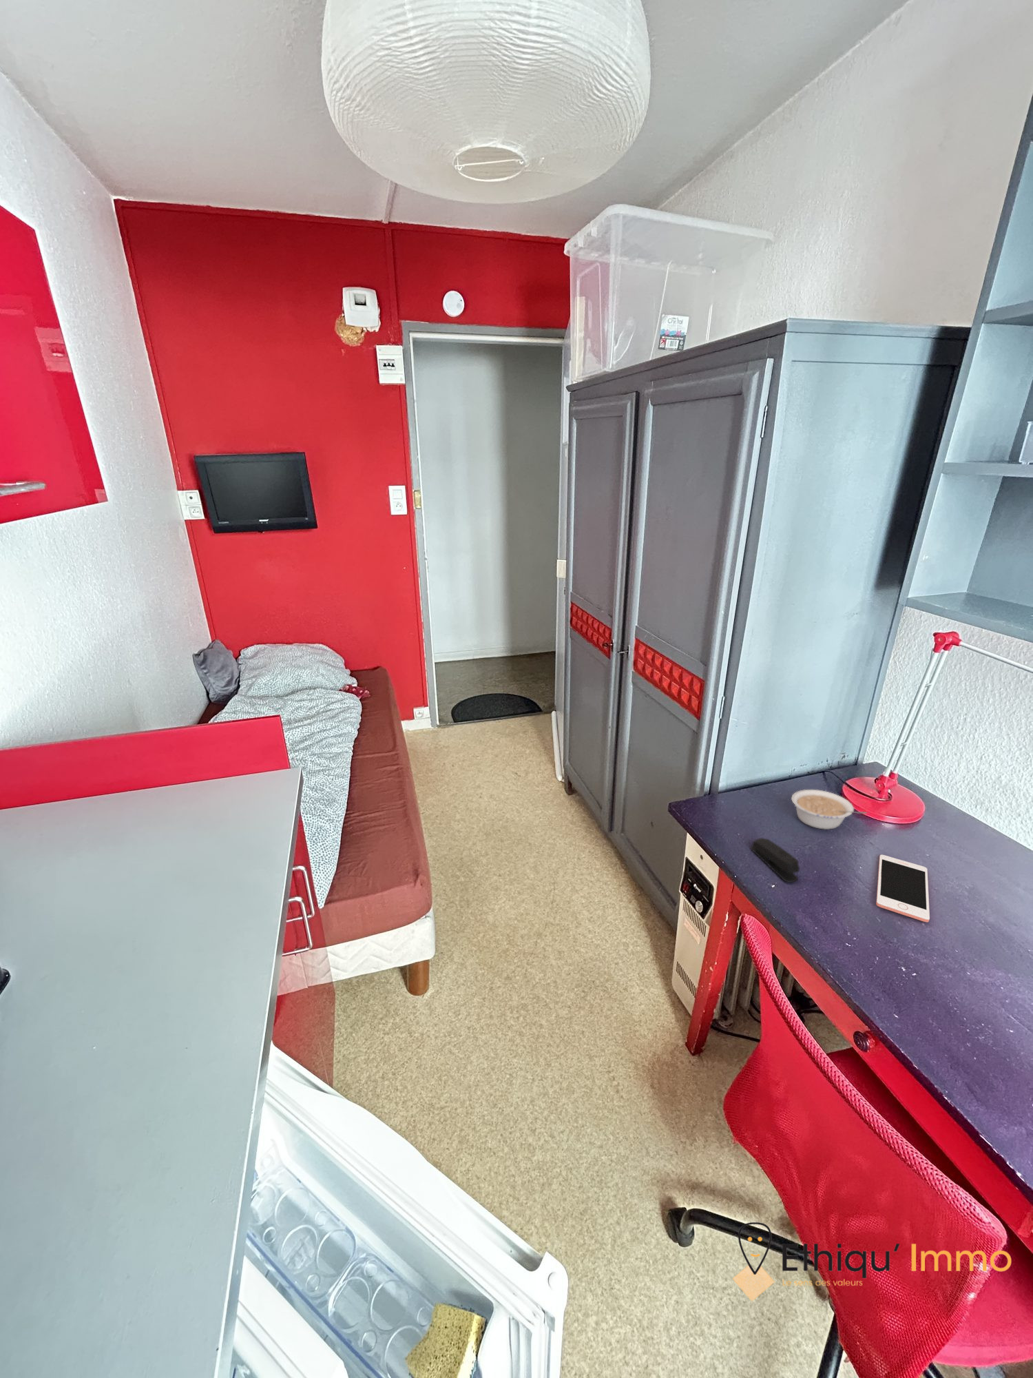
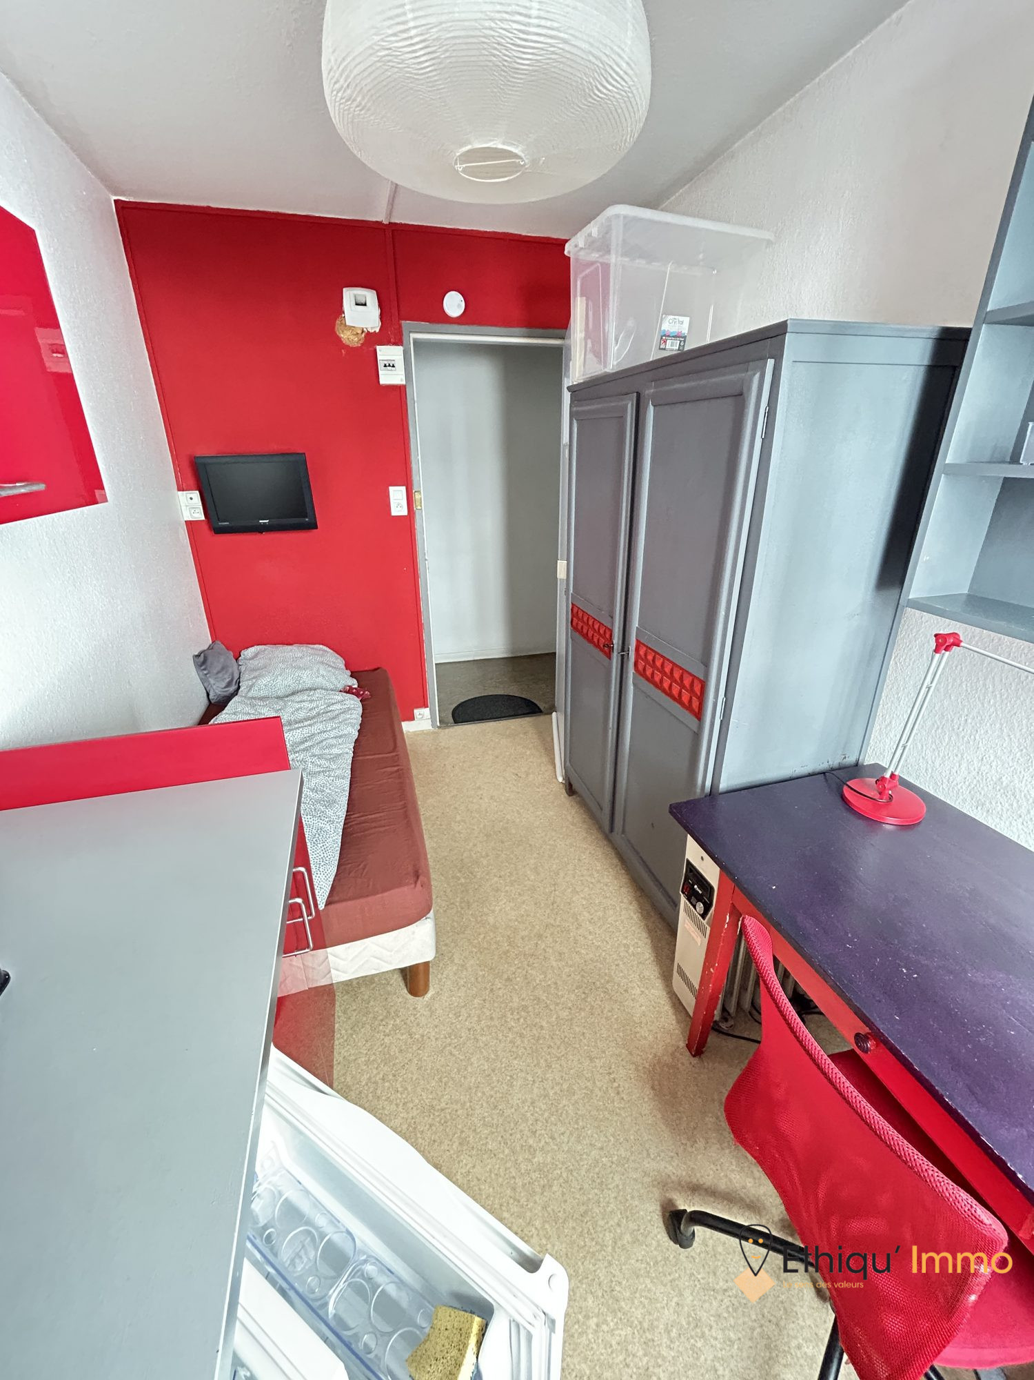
- legume (822, 809)
- stapler (775, 854)
- cell phone (902, 885)
